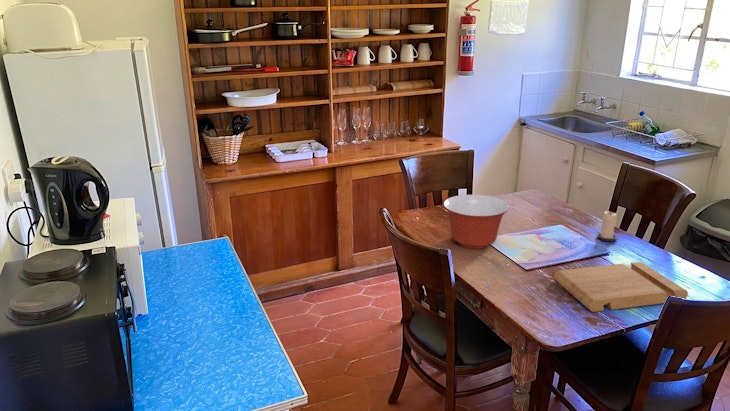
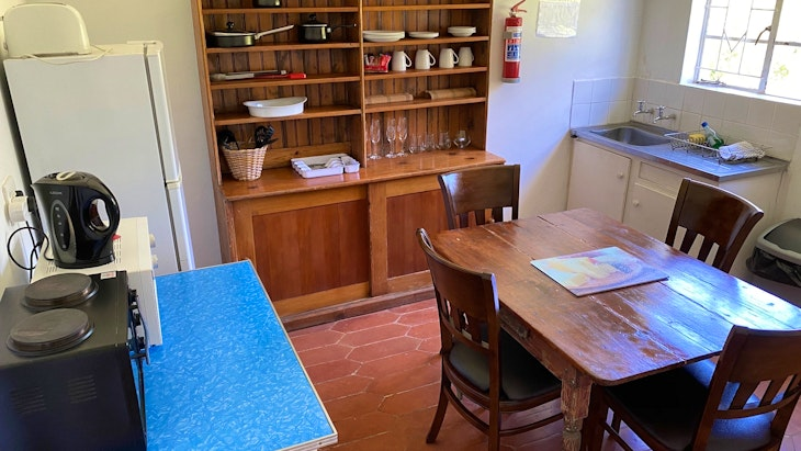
- candle (608, 224)
- mixing bowl (474, 223)
- cutting board (618, 285)
